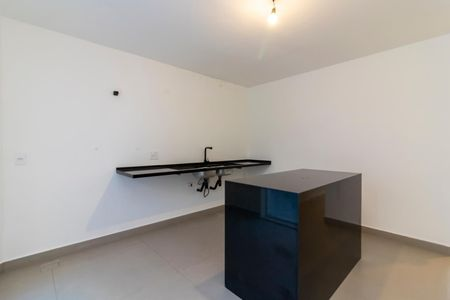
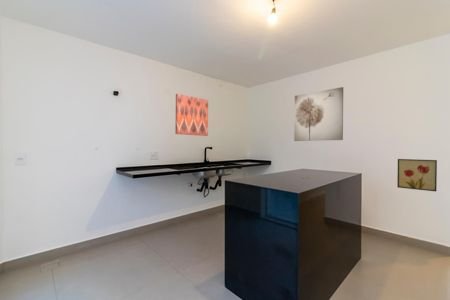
+ wall art (316, 116)
+ wall art (192, 116)
+ wall art (416, 174)
